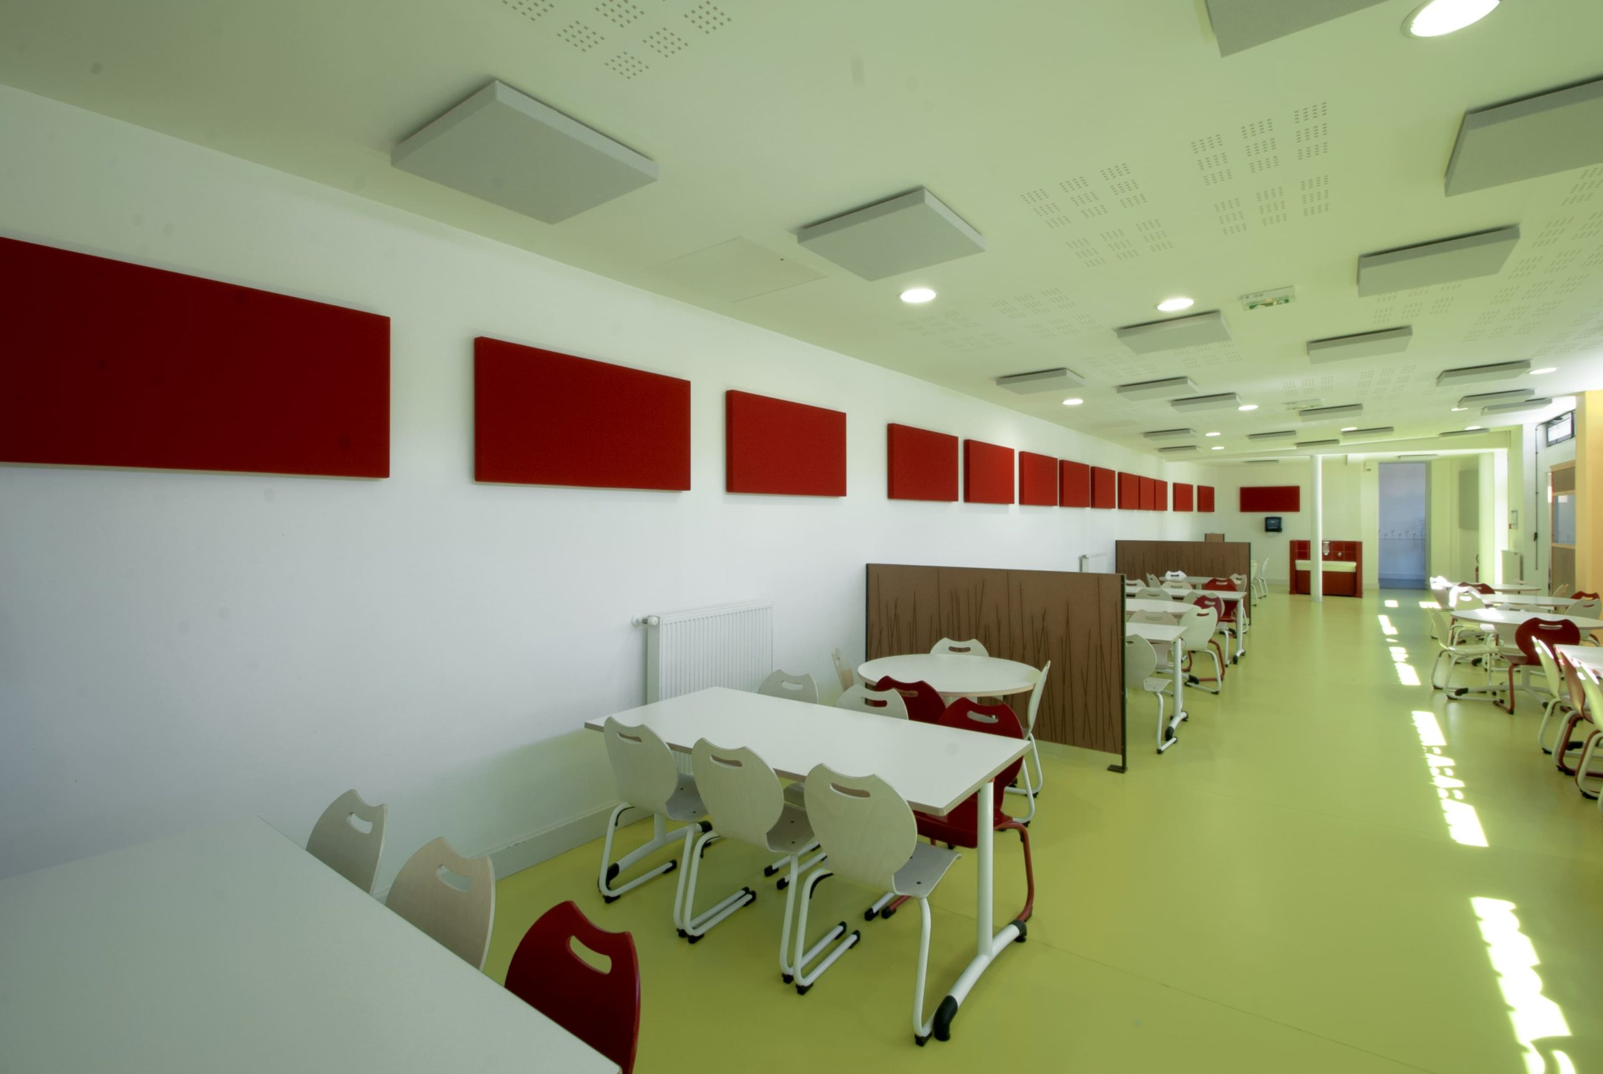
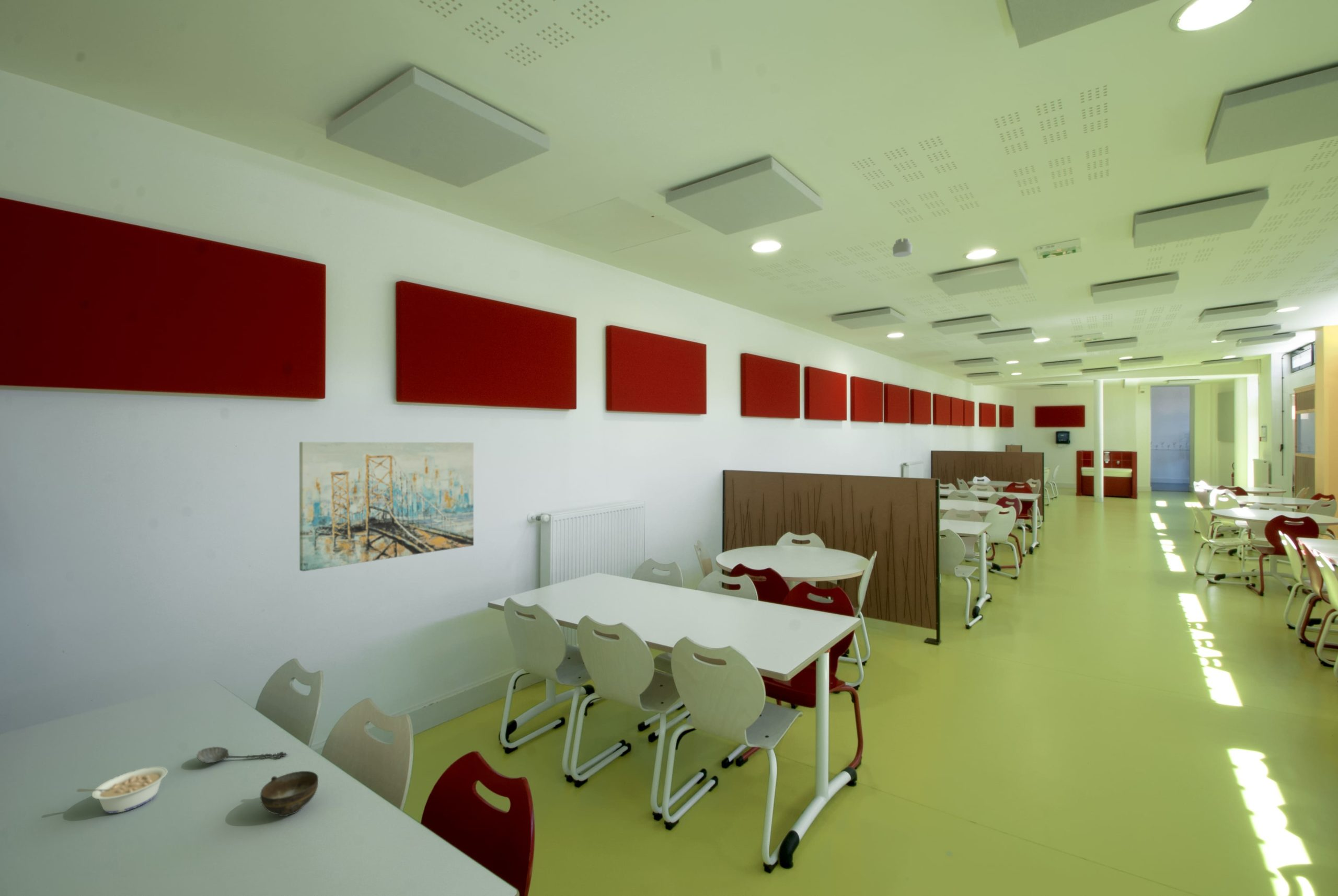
+ smoke detector (902, 247)
+ legume (128, 791)
+ spoon (243, 756)
+ wall art (396, 499)
+ cup (287, 795)
